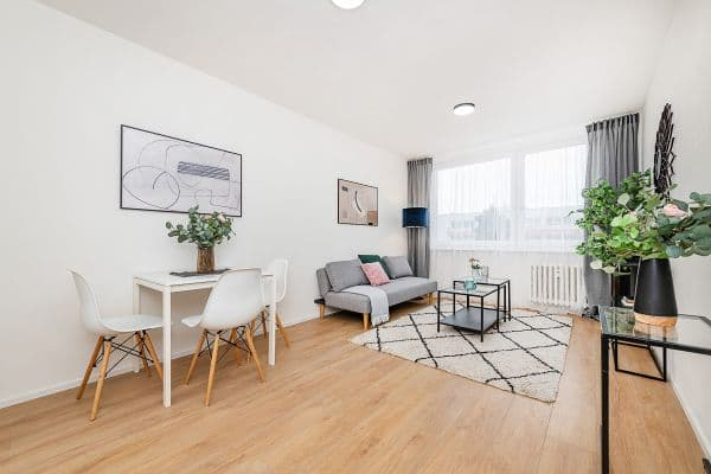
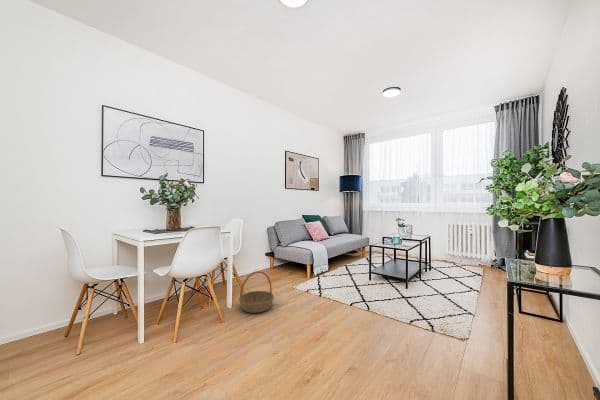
+ basket (256, 291)
